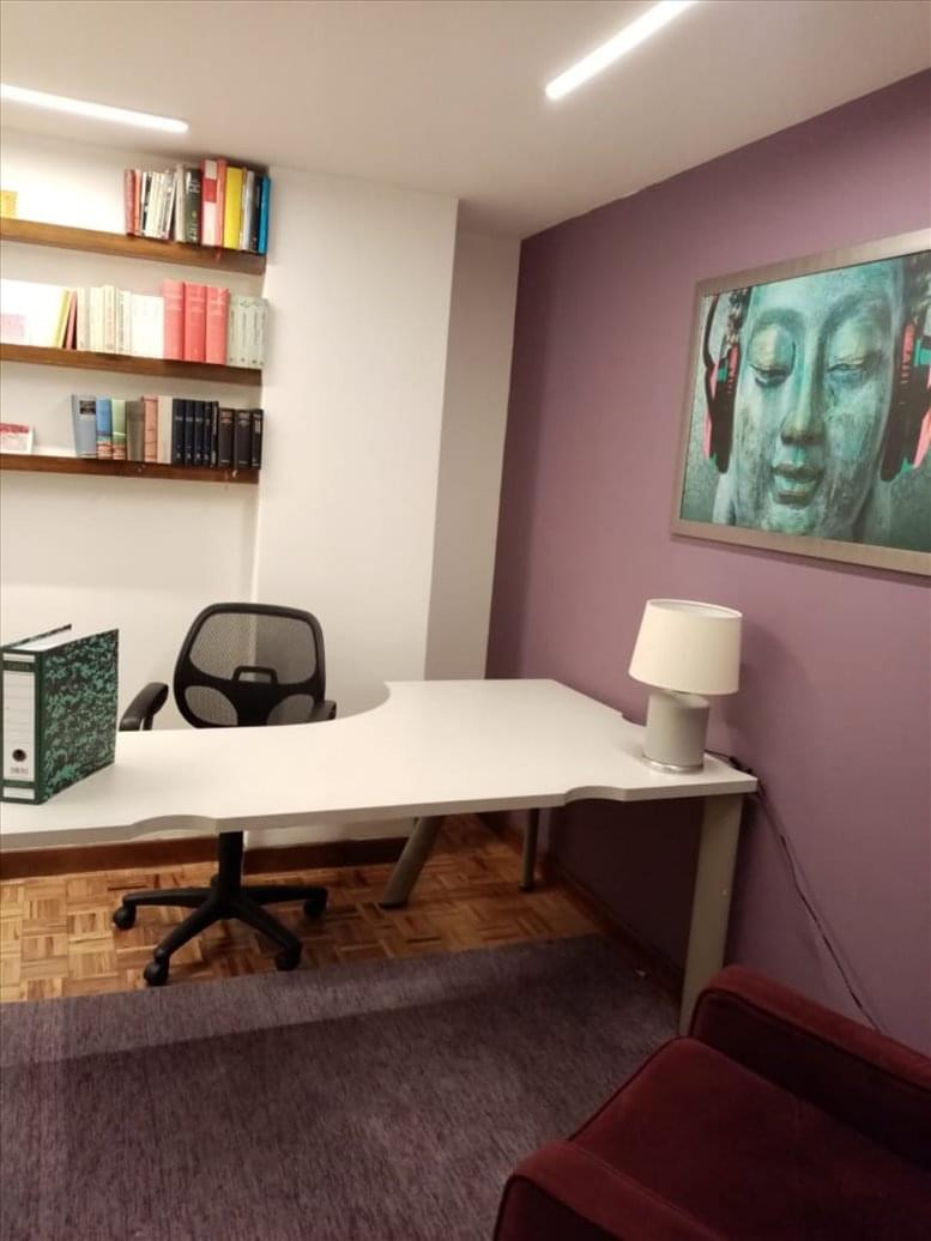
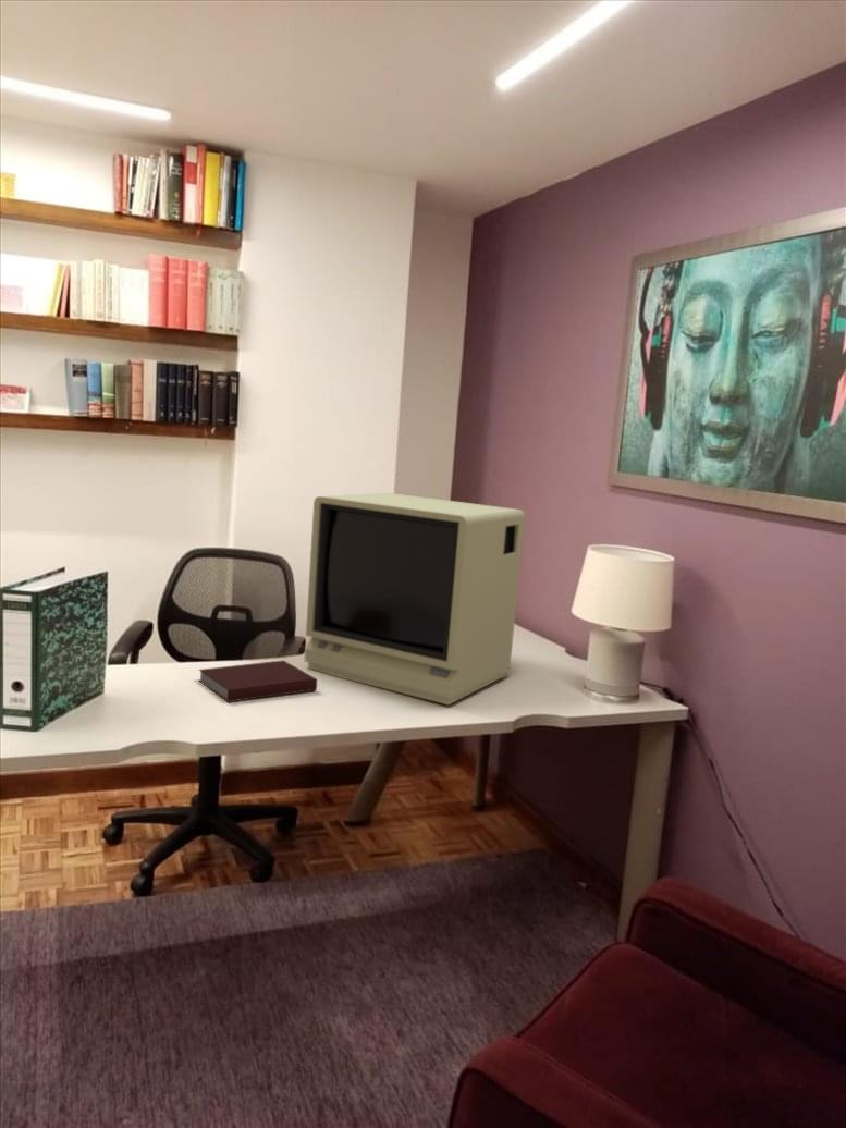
+ notebook (257, 679)
+ monitor (422, 587)
